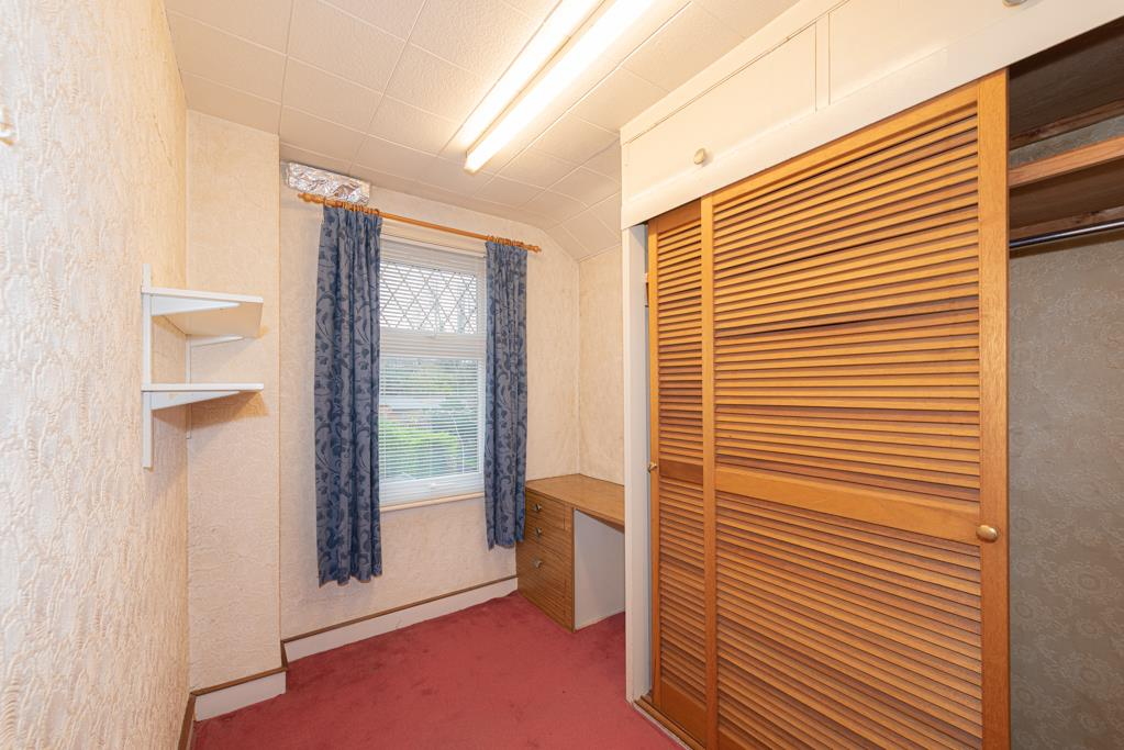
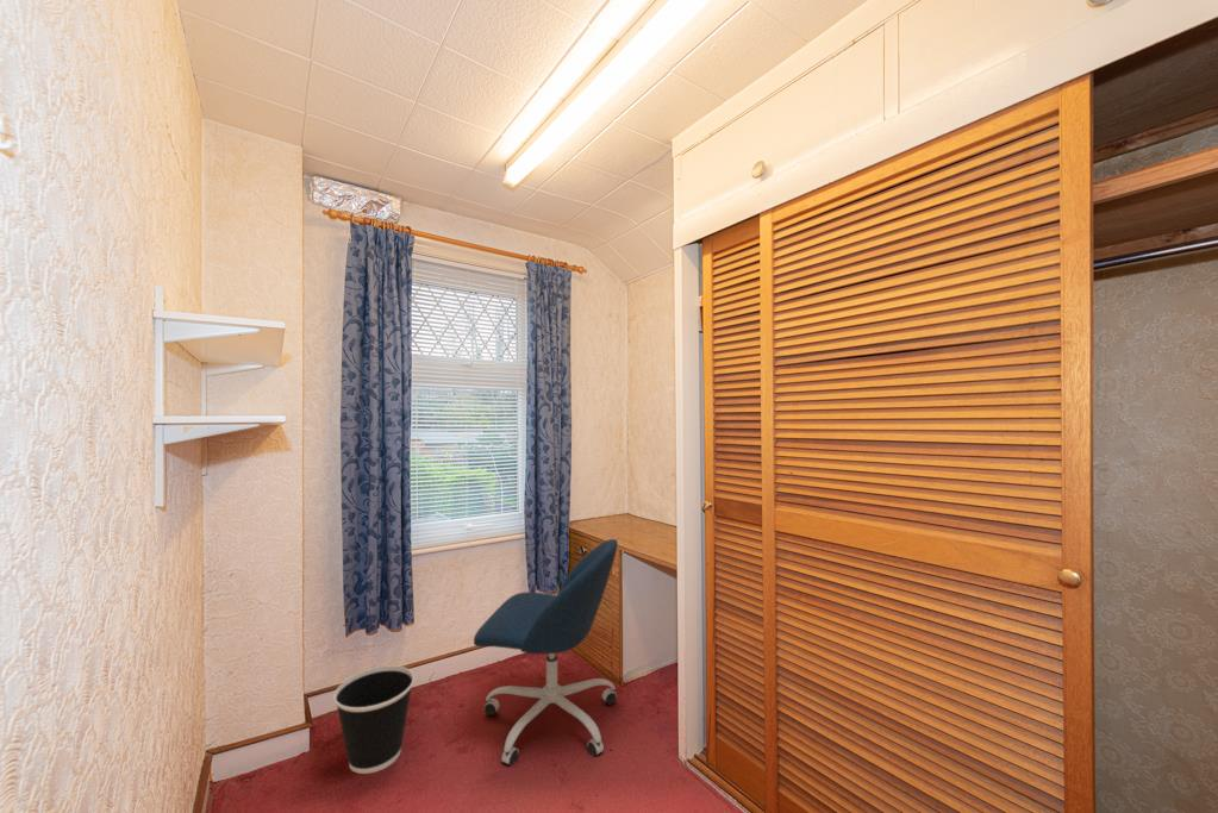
+ office chair (549, 630)
+ wastebasket (375, 720)
